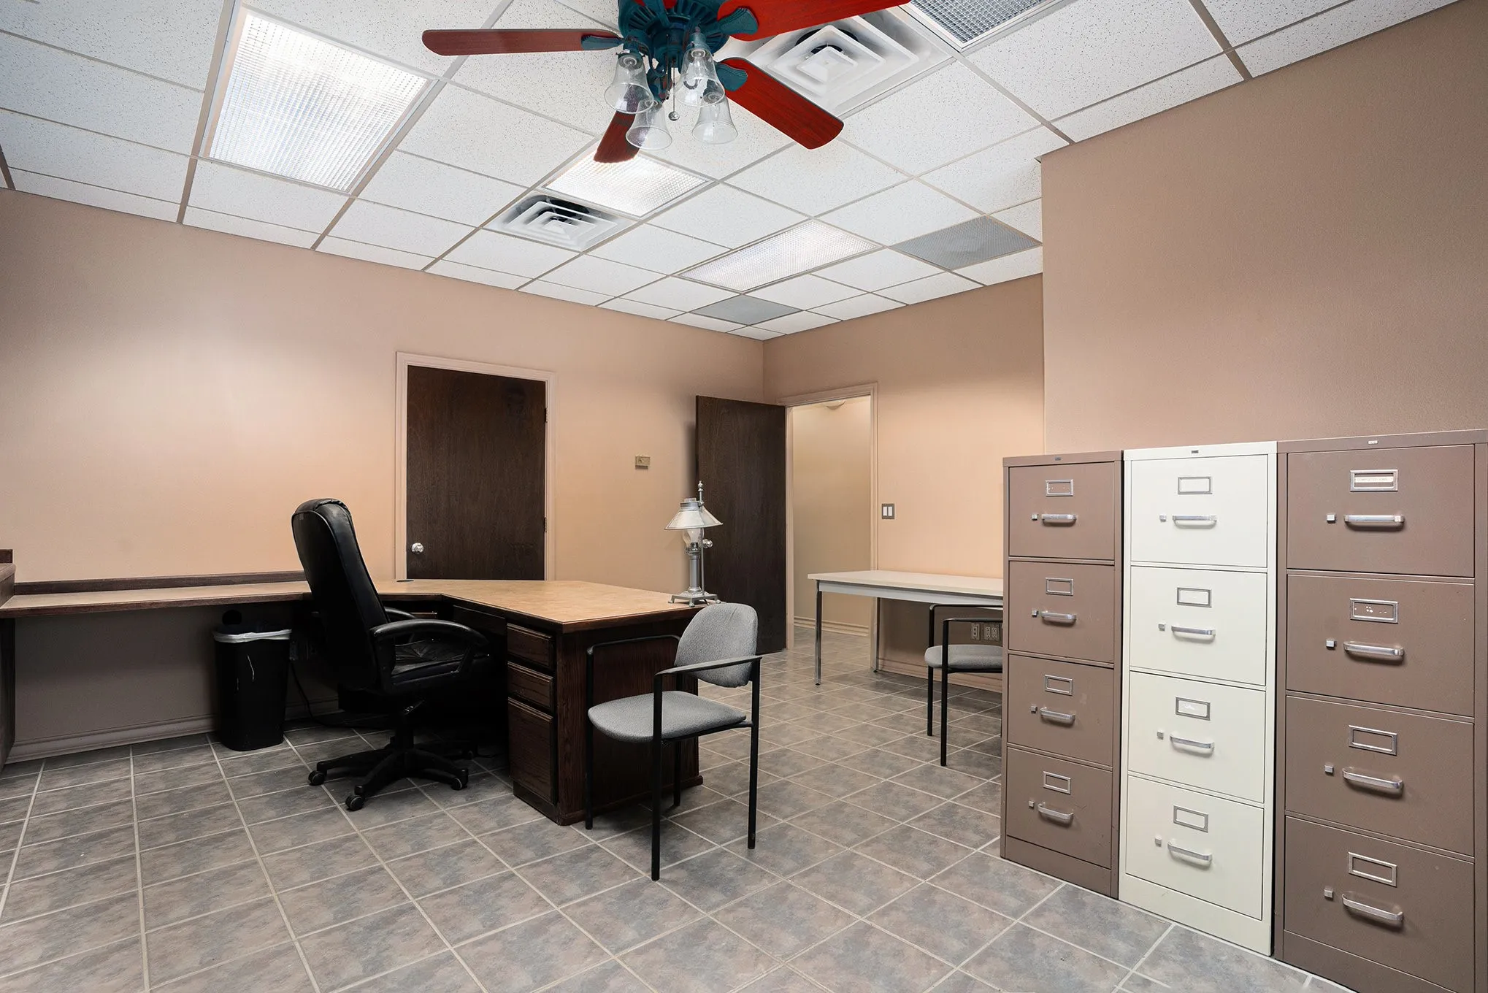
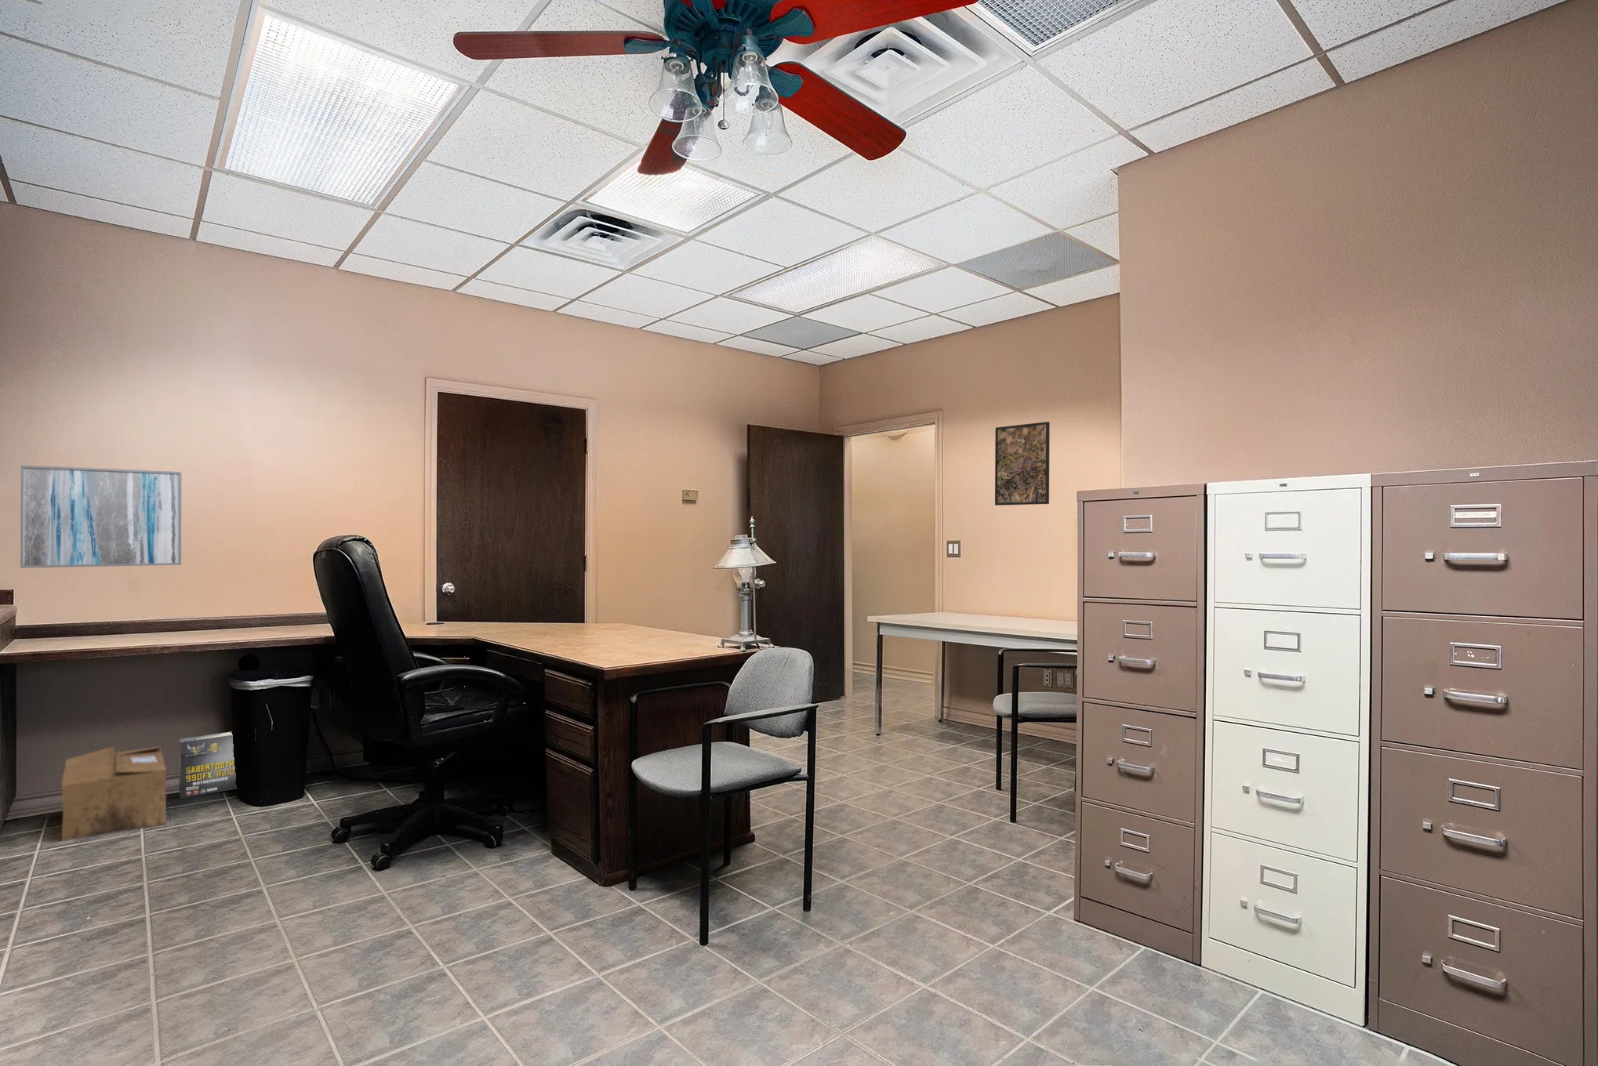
+ wall art (105, 518)
+ box (224, 761)
+ cardboard box (114, 786)
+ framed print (1021, 464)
